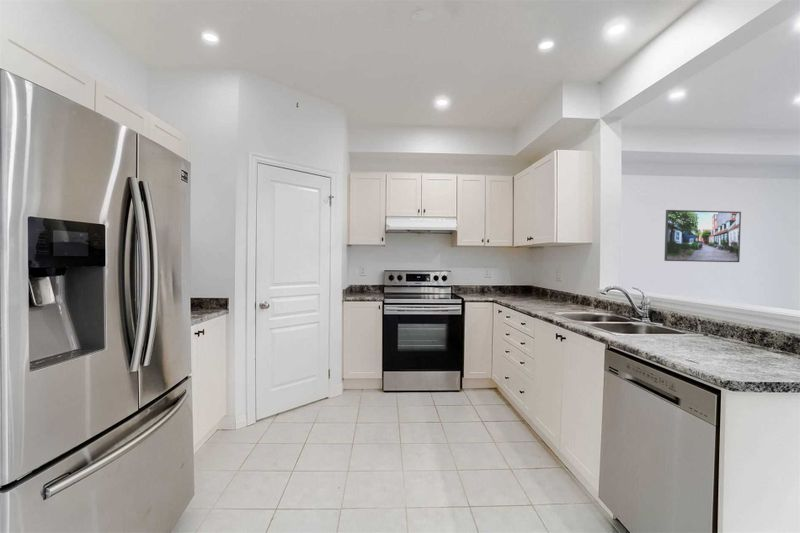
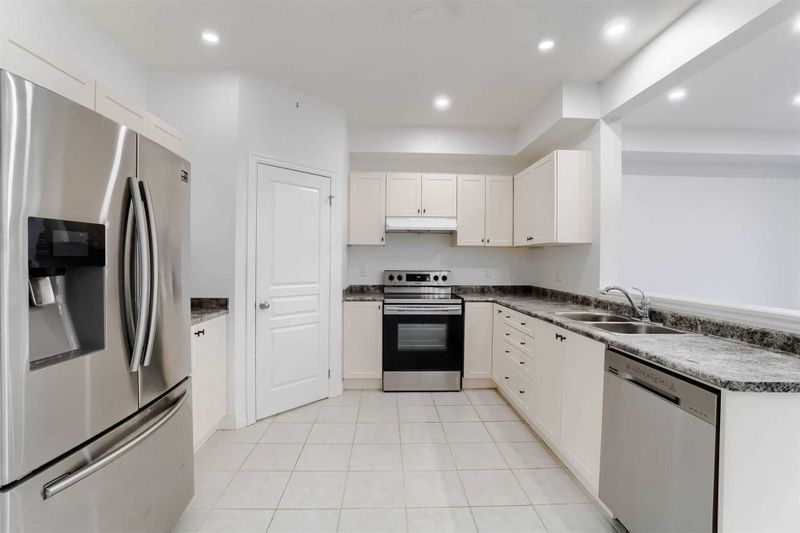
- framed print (702, 236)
